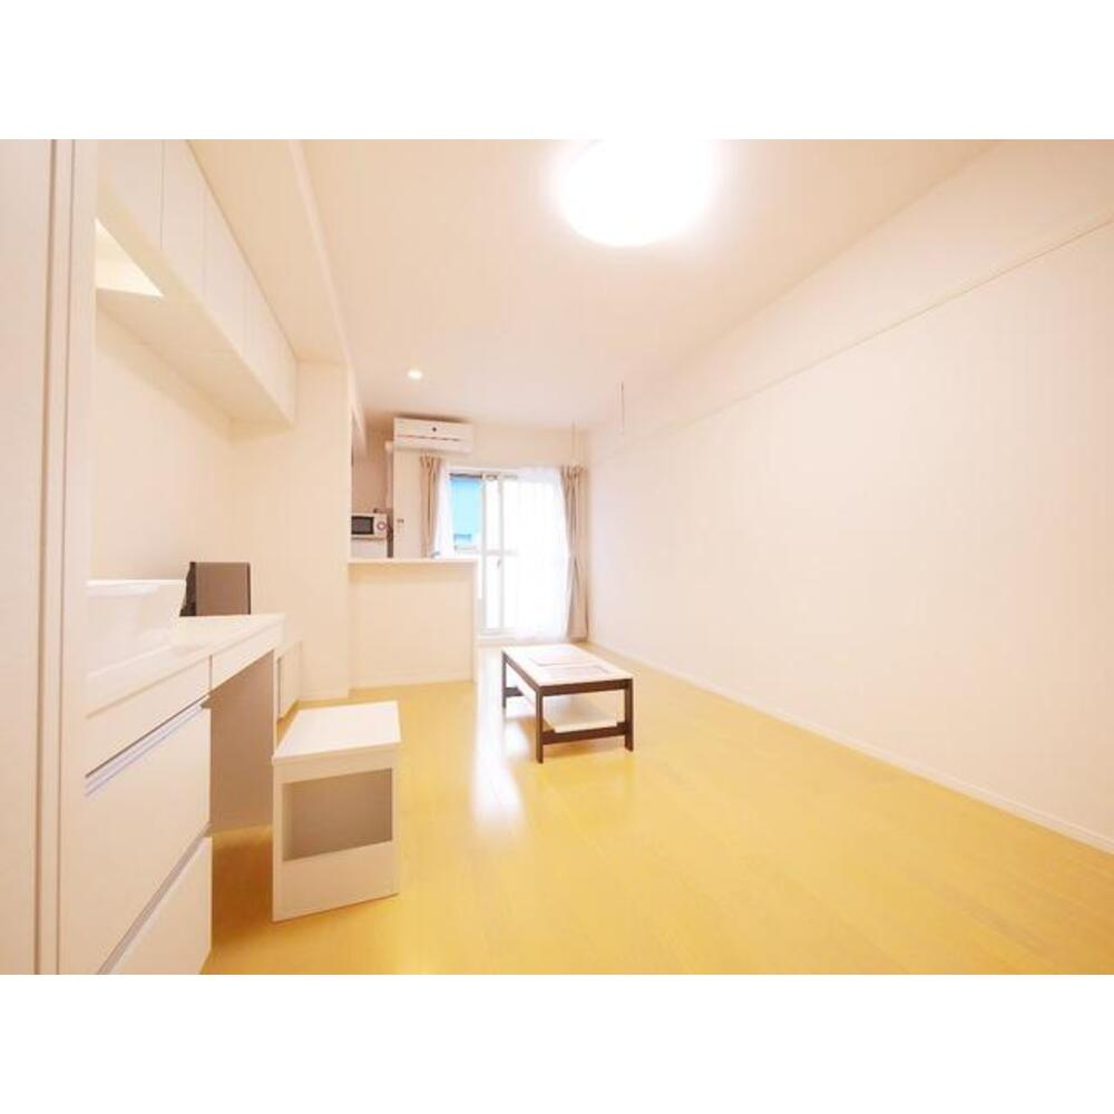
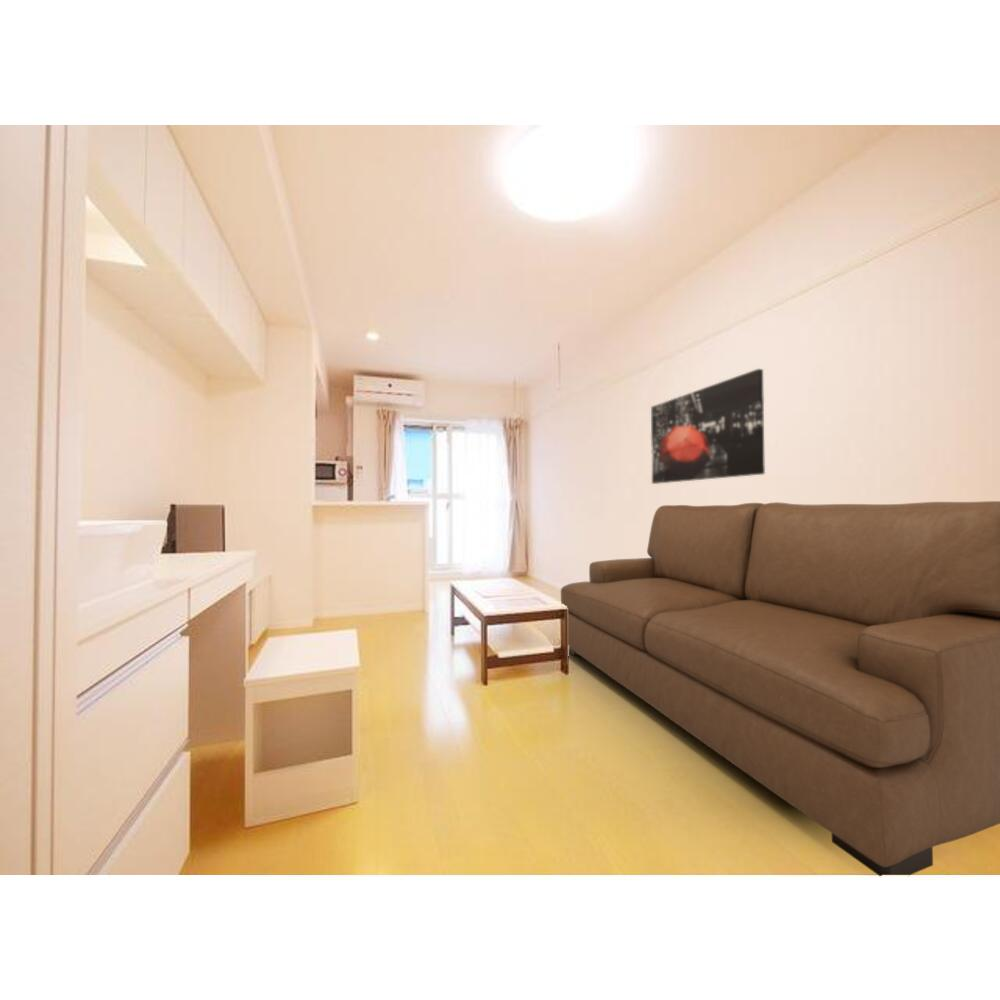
+ sofa (723, 600)
+ wall art (698, 435)
